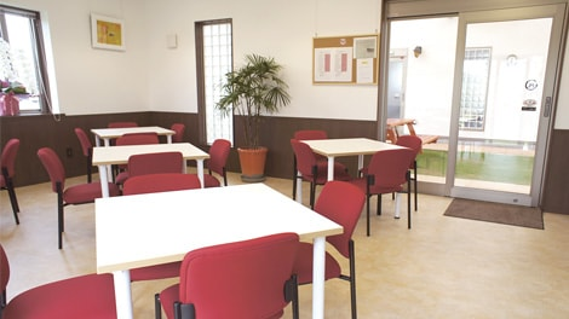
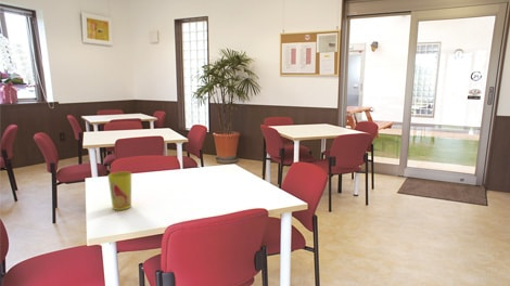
+ cup (120, 191)
